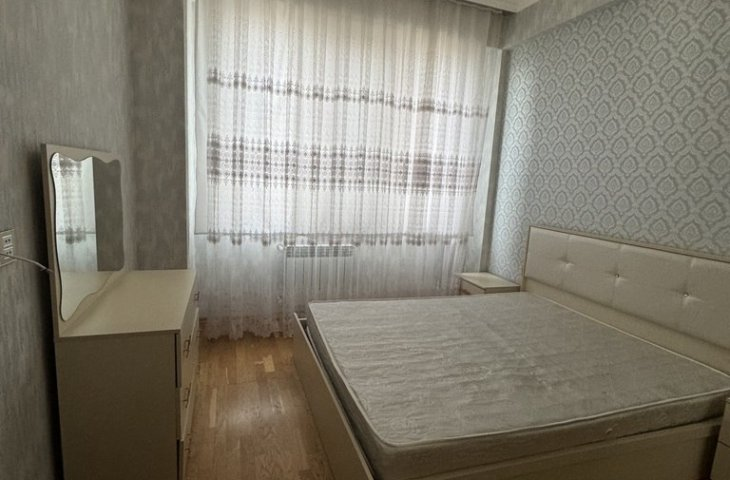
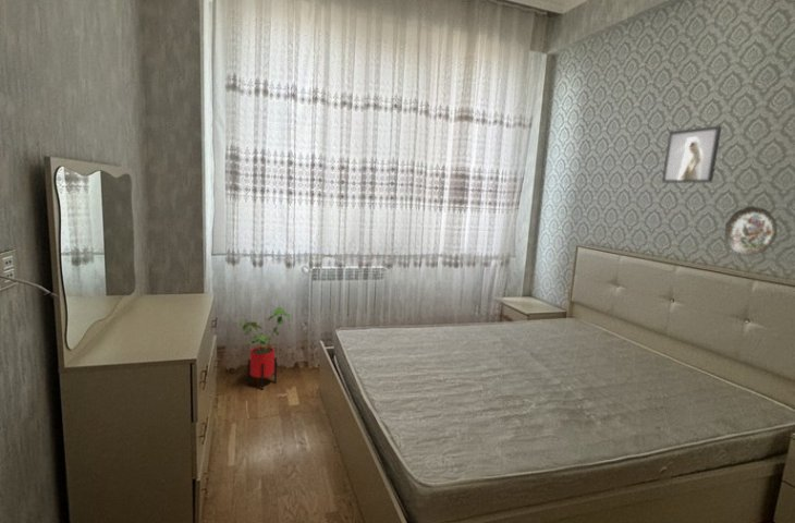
+ house plant (266, 346)
+ decorative plate (750, 231)
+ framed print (689, 156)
